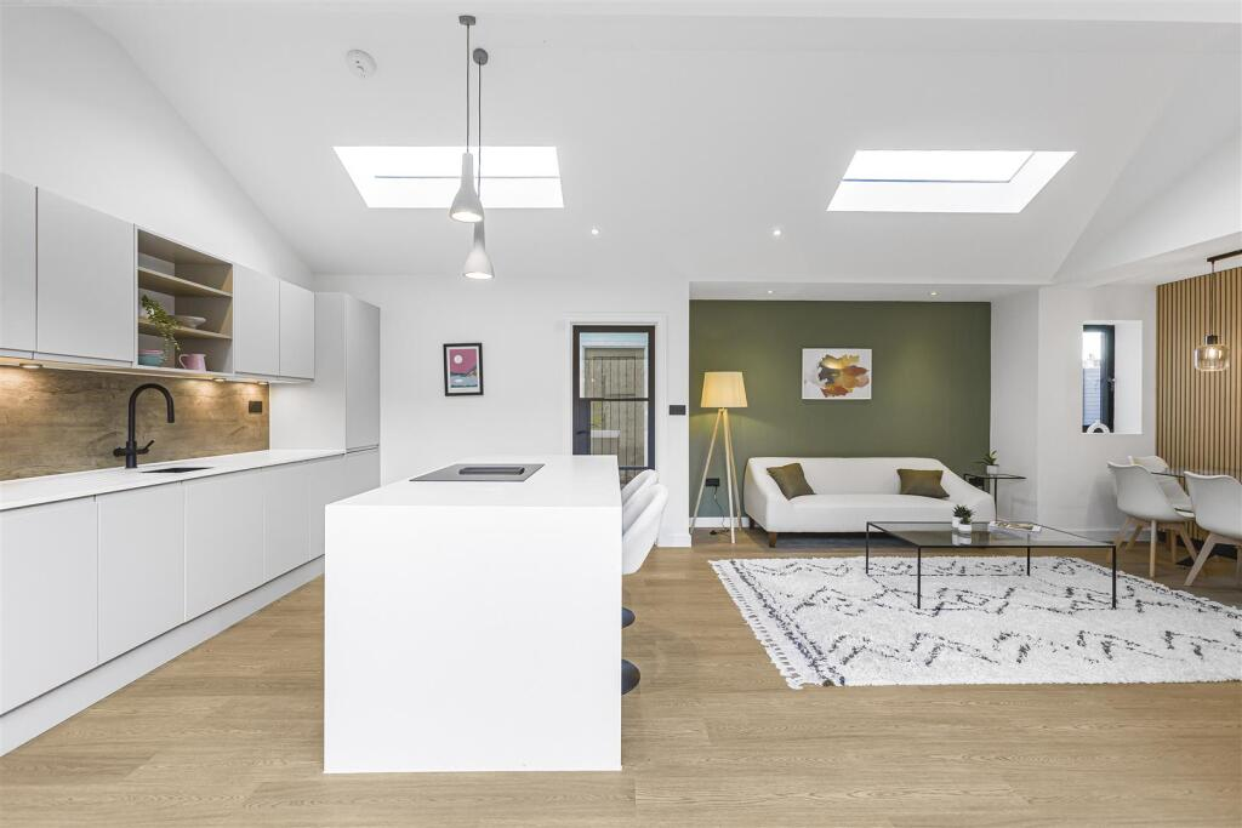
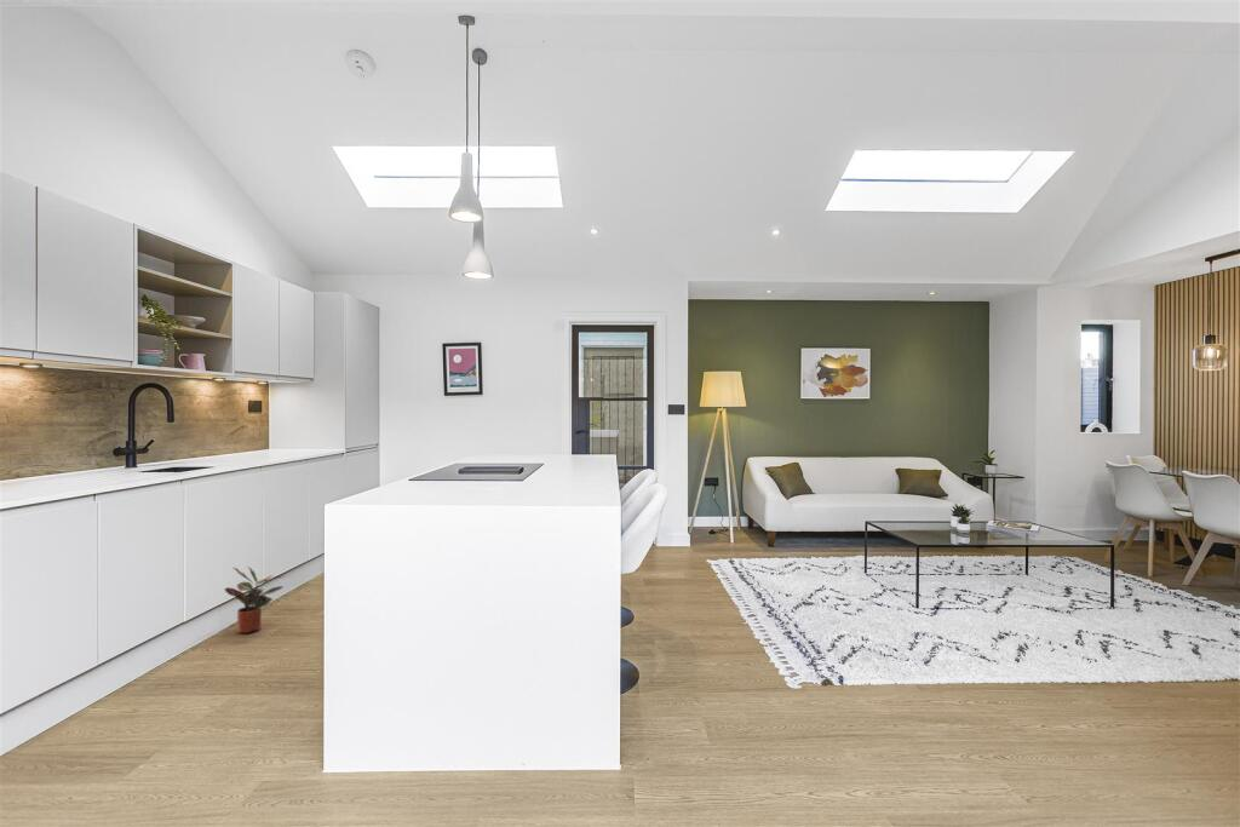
+ potted plant (257, 596)
